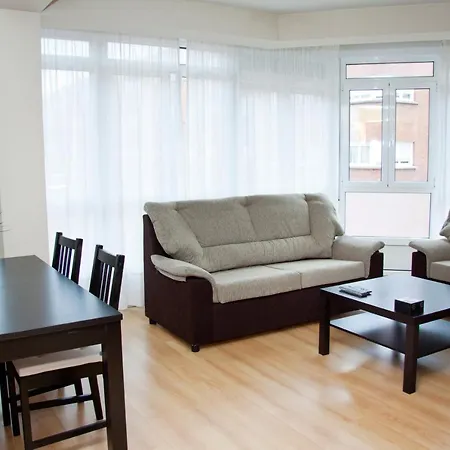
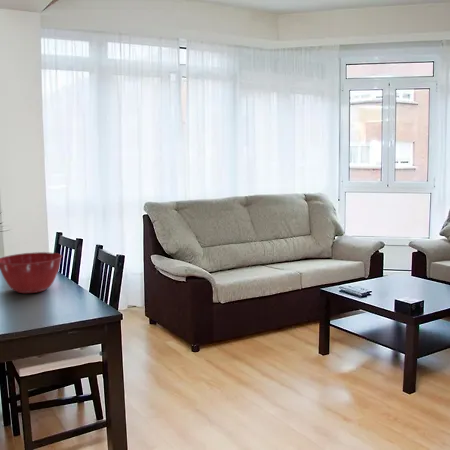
+ mixing bowl (30, 273)
